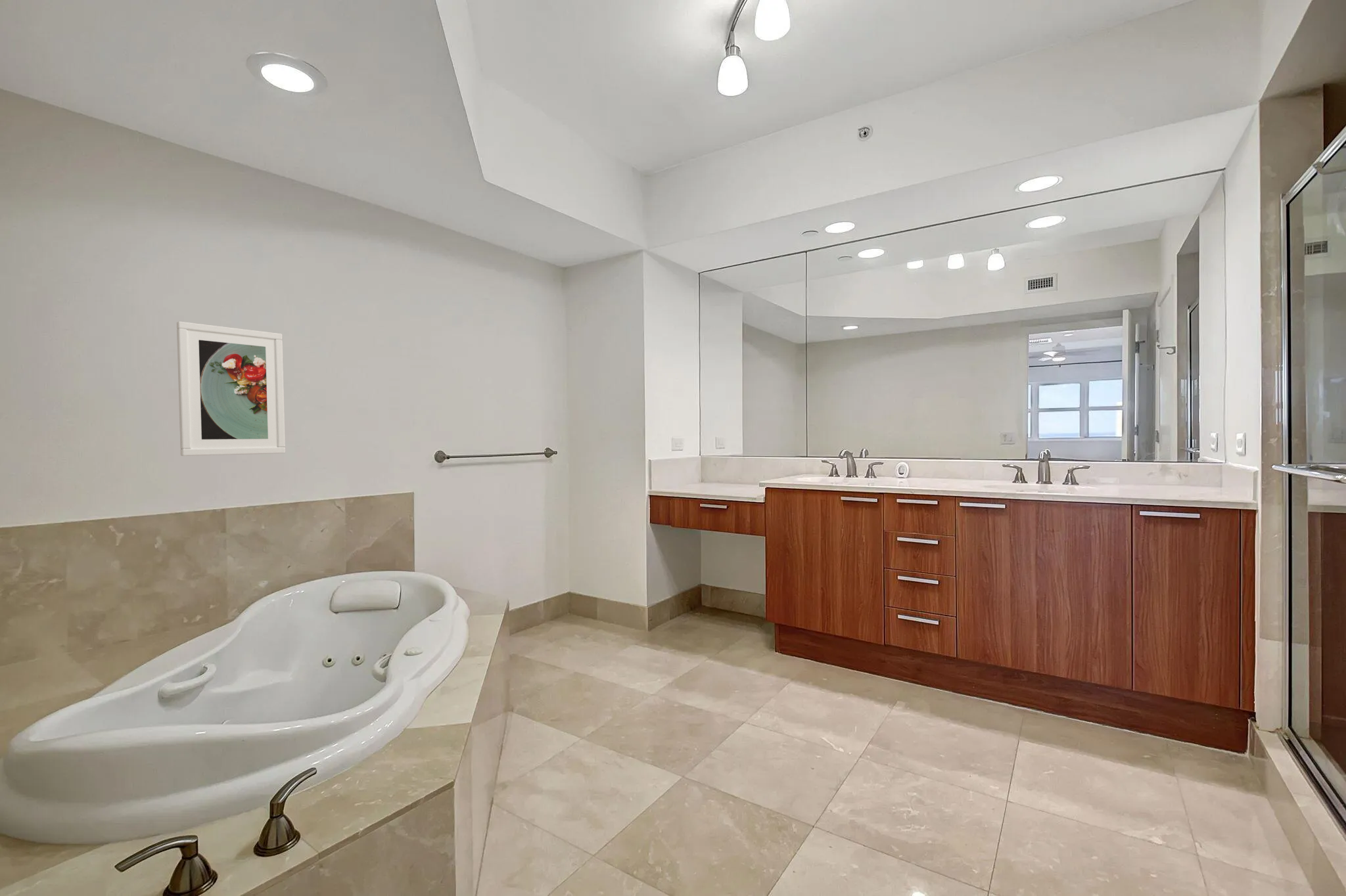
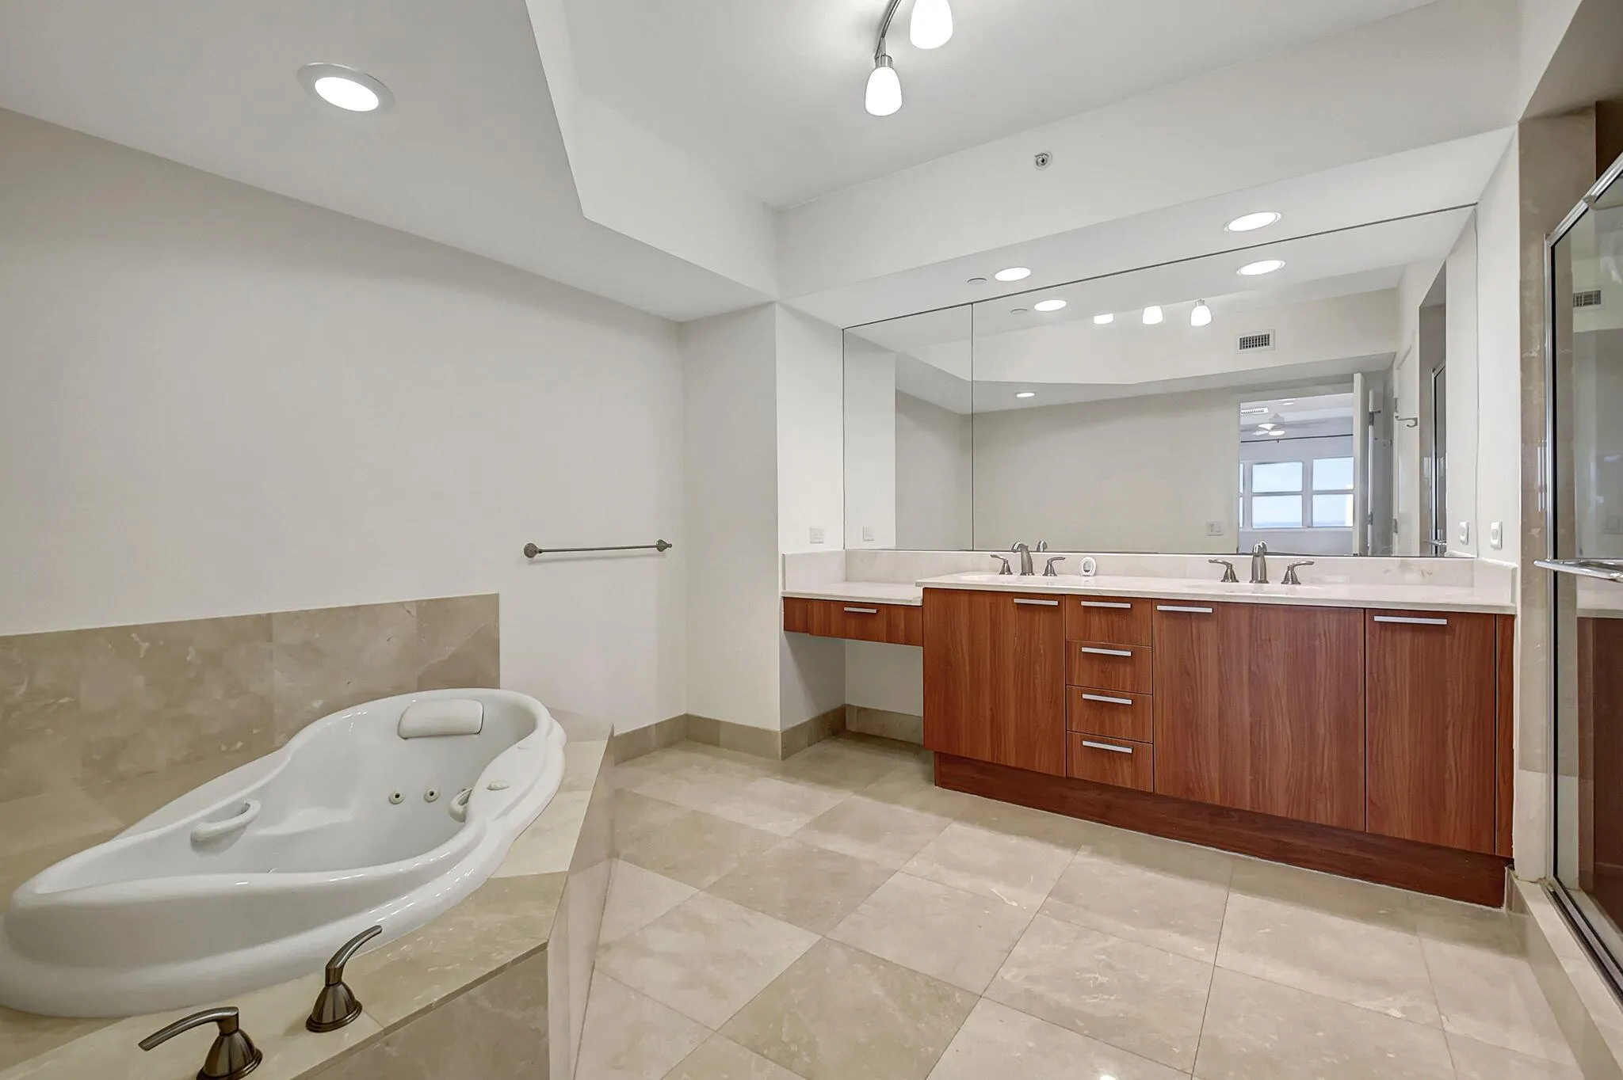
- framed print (234, 391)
